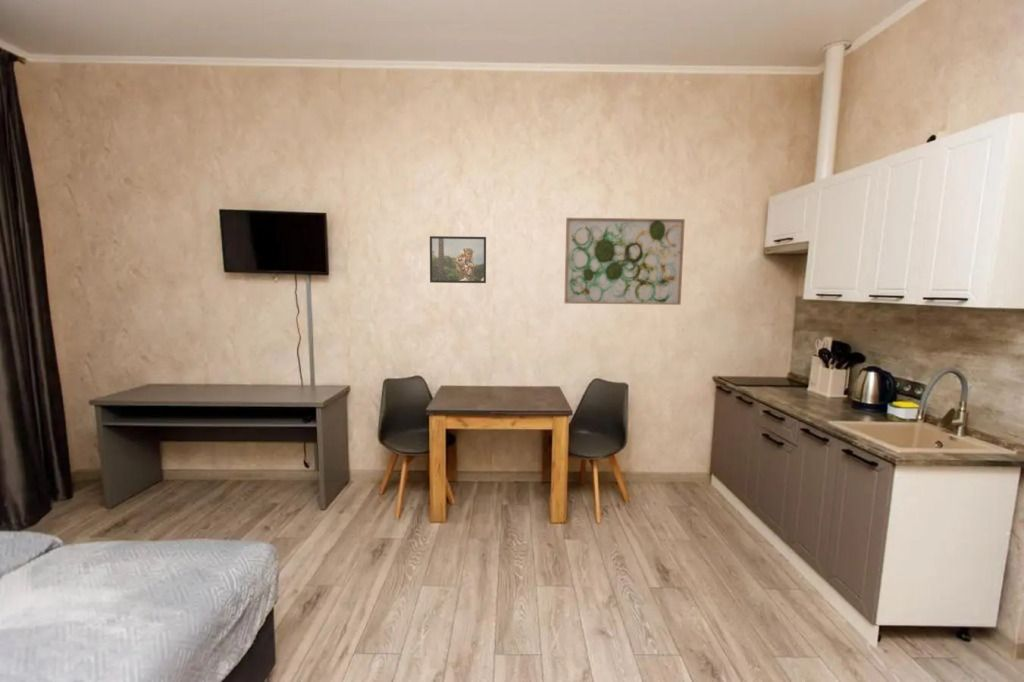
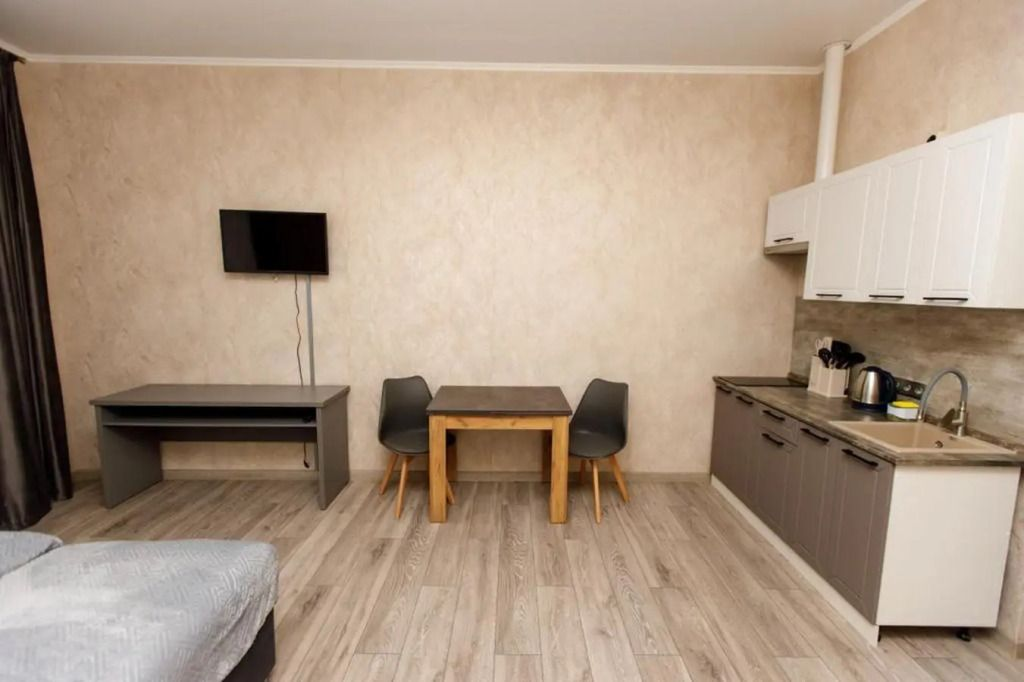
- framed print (458, 259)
- wall art (624, 261)
